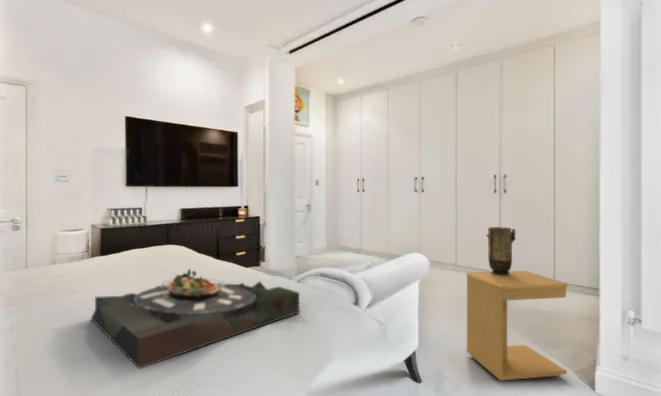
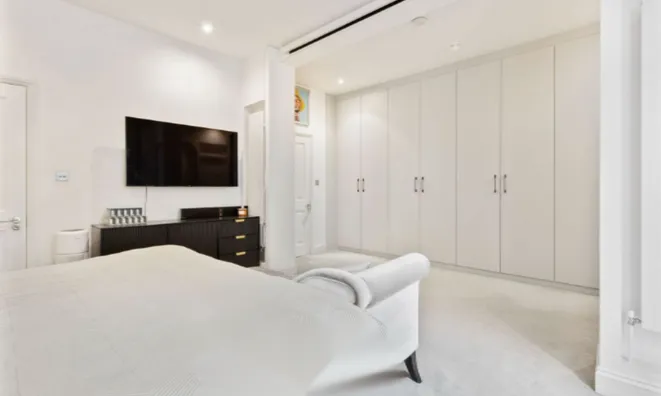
- vase (500, 250)
- side table (506, 322)
- serving tray (197, 291)
